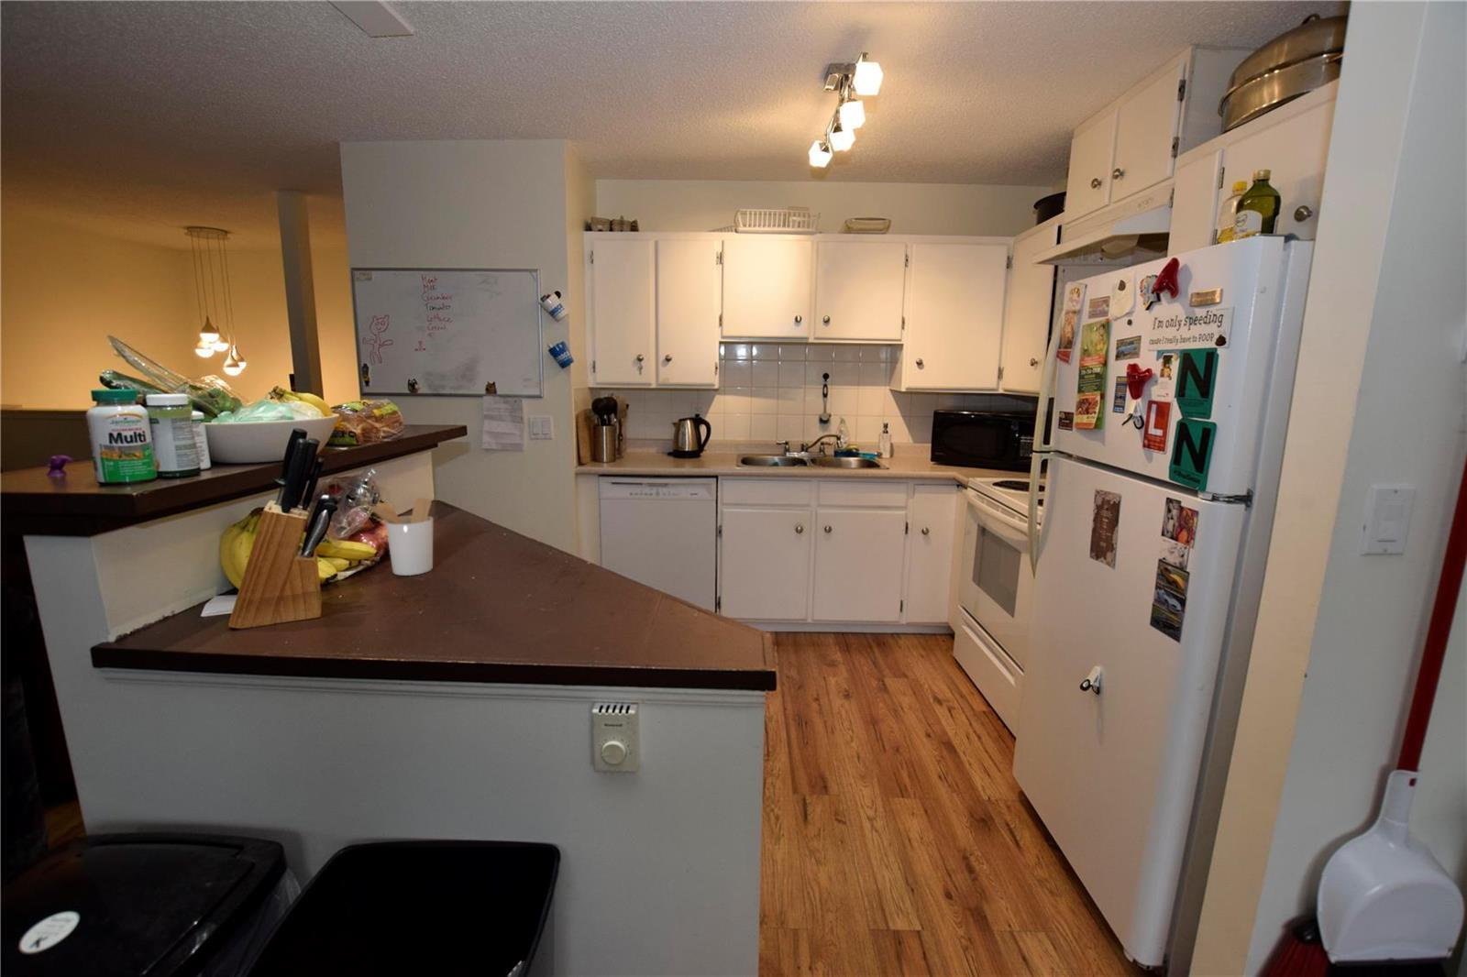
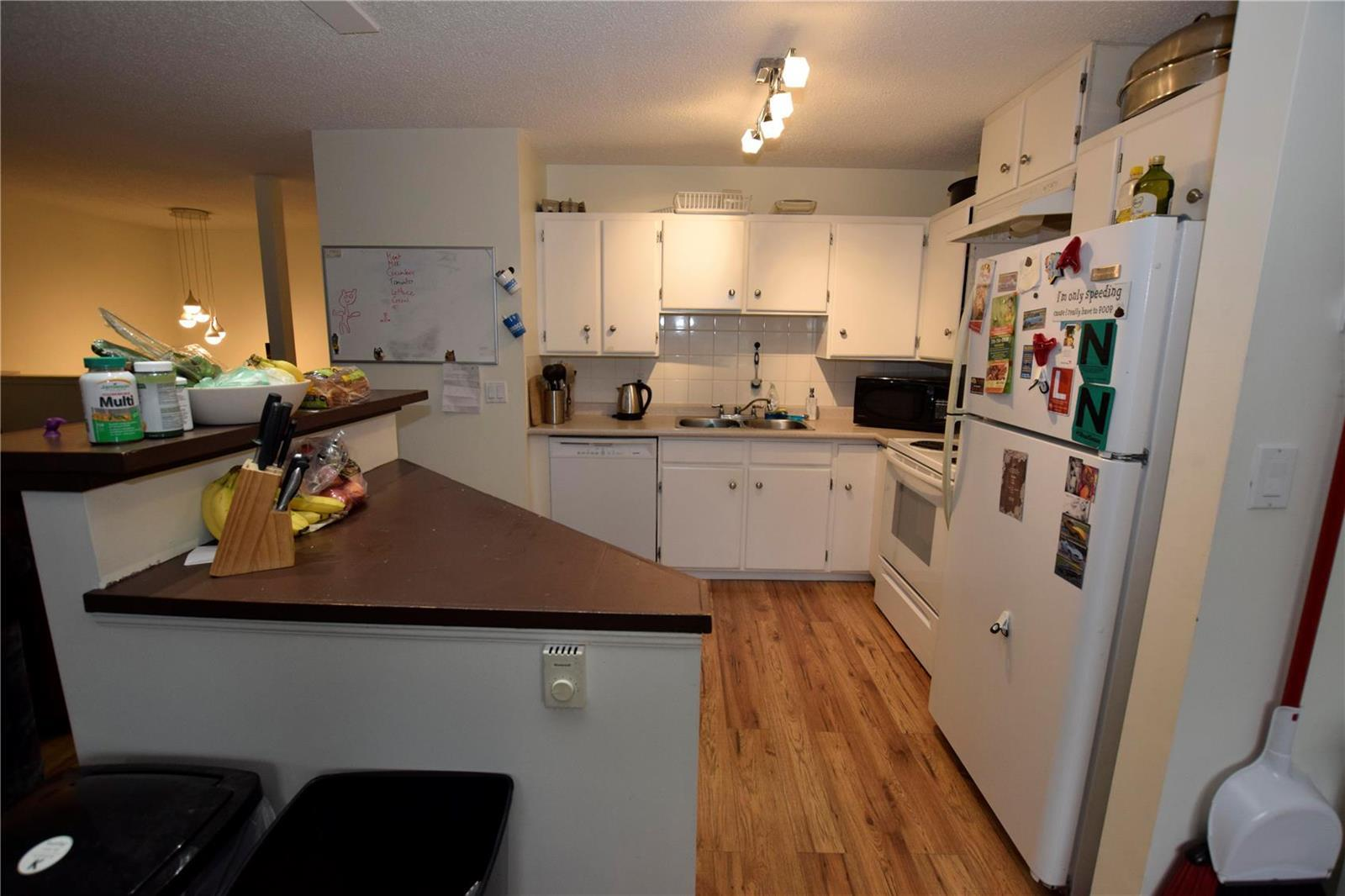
- utensil holder (400, 534)
